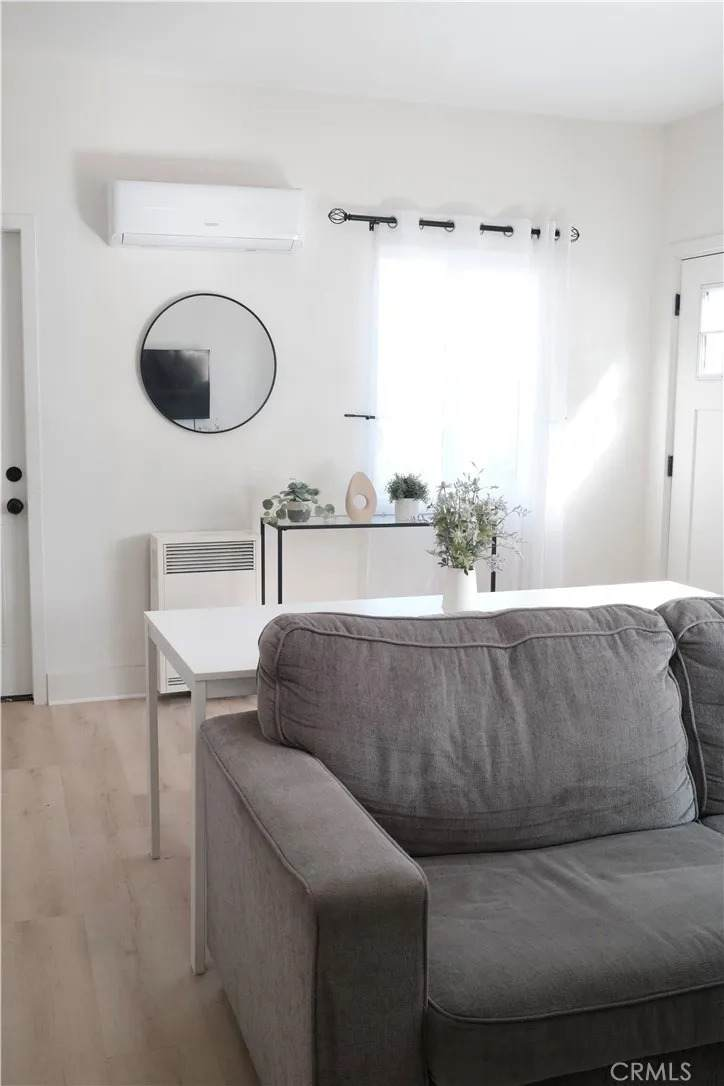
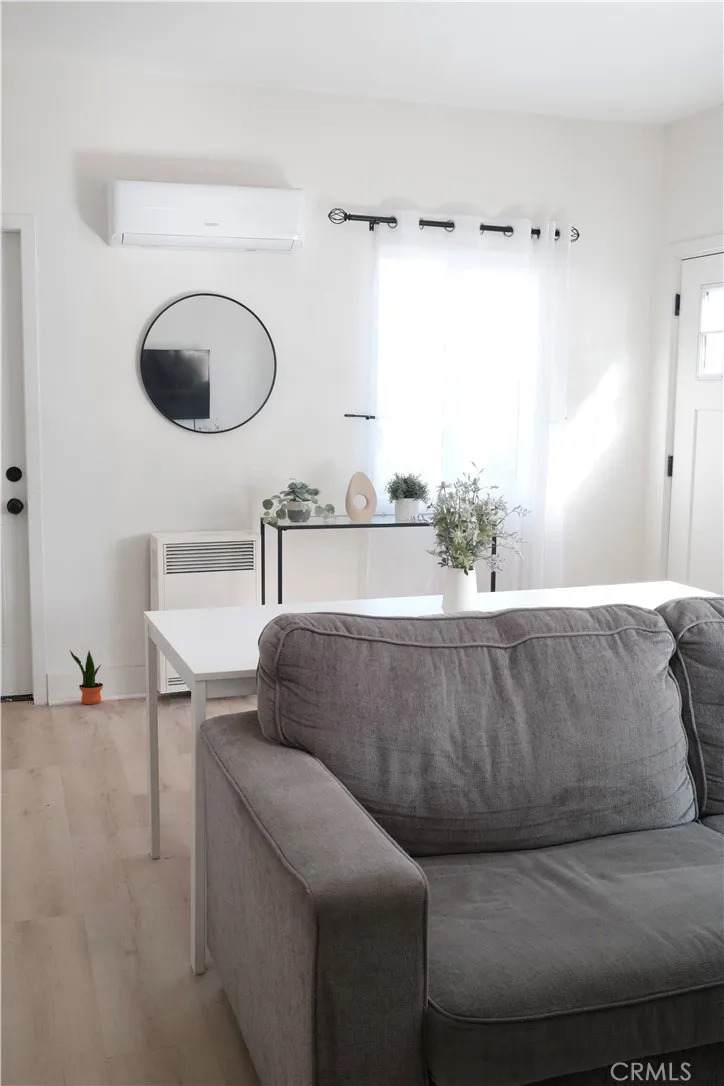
+ potted plant (86, 675)
